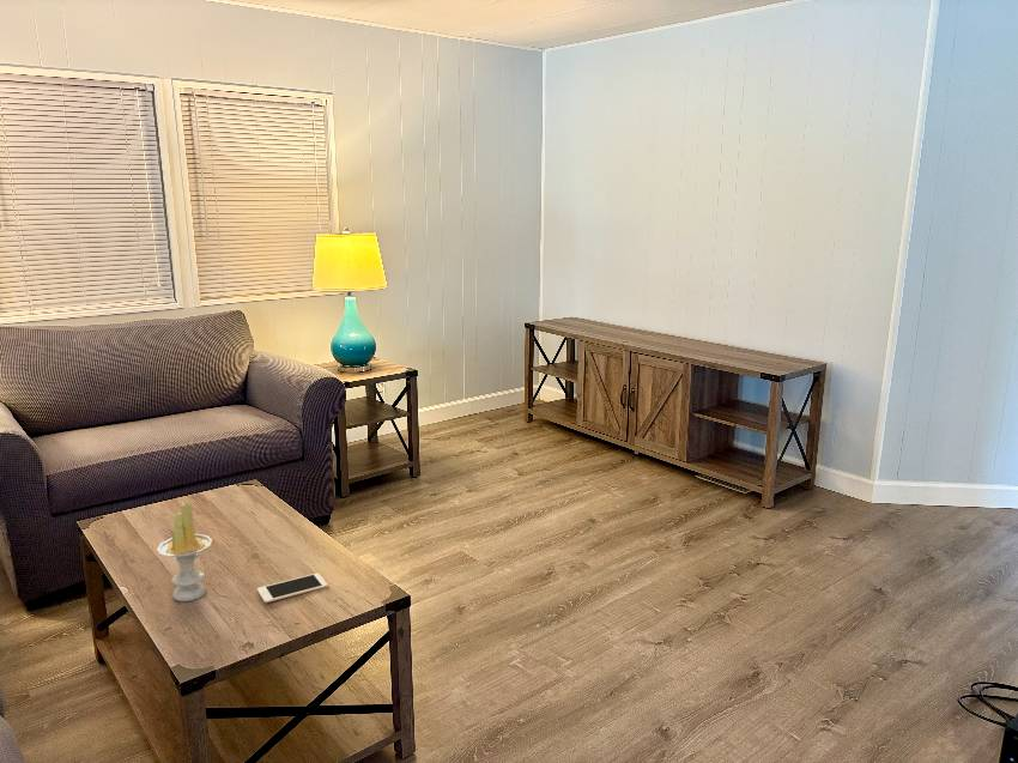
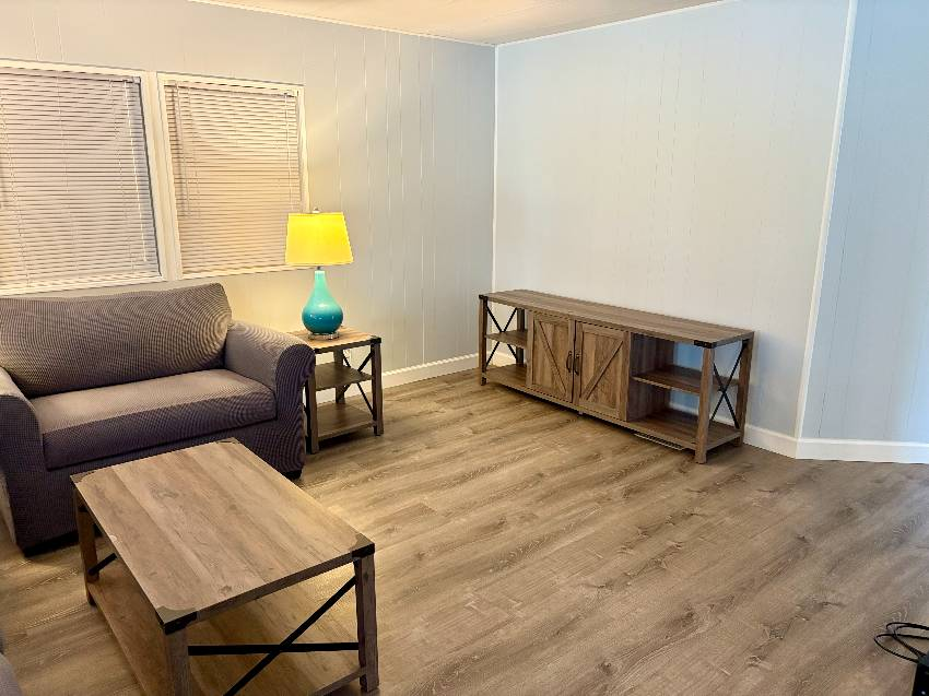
- cell phone (292, 587)
- candle (184, 547)
